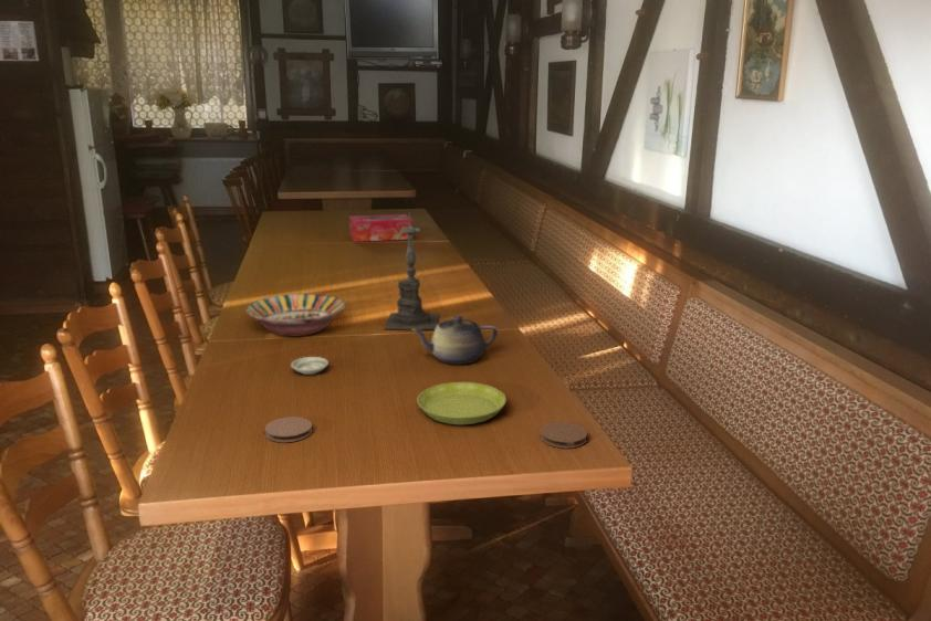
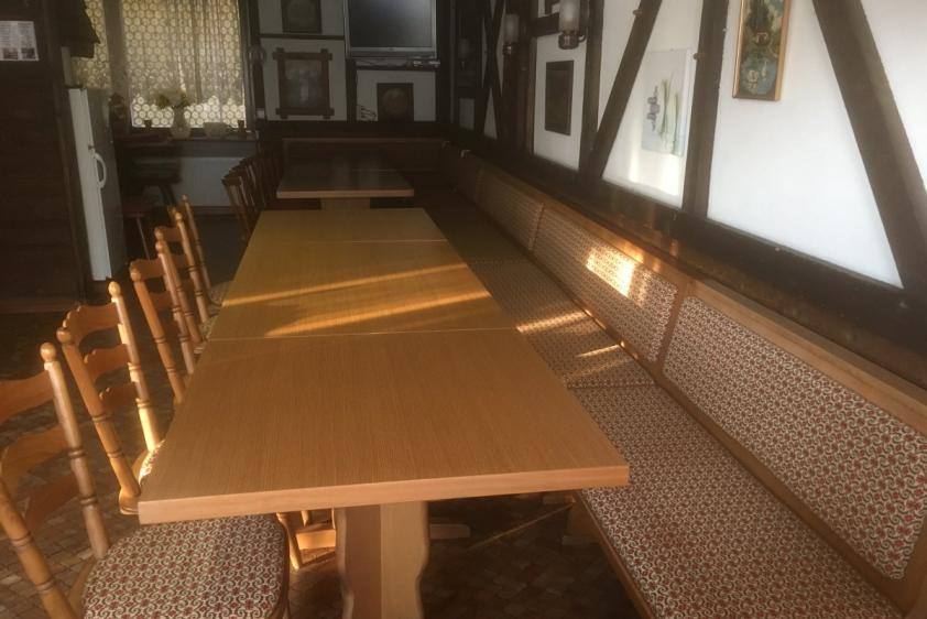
- teapot (454, 337)
- serving bowl (296, 317)
- tissue box (380, 227)
- coaster (563, 434)
- candle holder (411, 267)
- coaster (289, 429)
- saucer (310, 367)
- saucer (461, 404)
